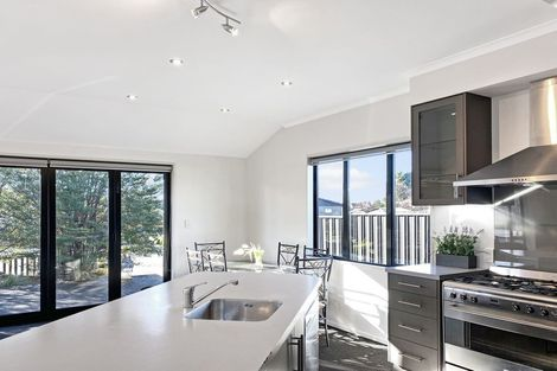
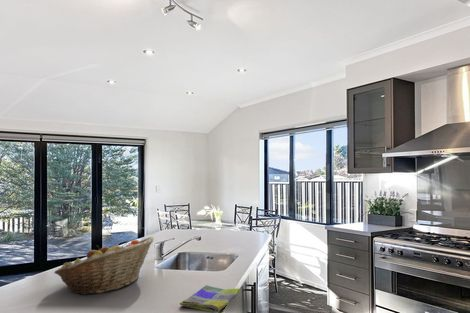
+ dish towel (211, 297)
+ fruit basket (108, 261)
